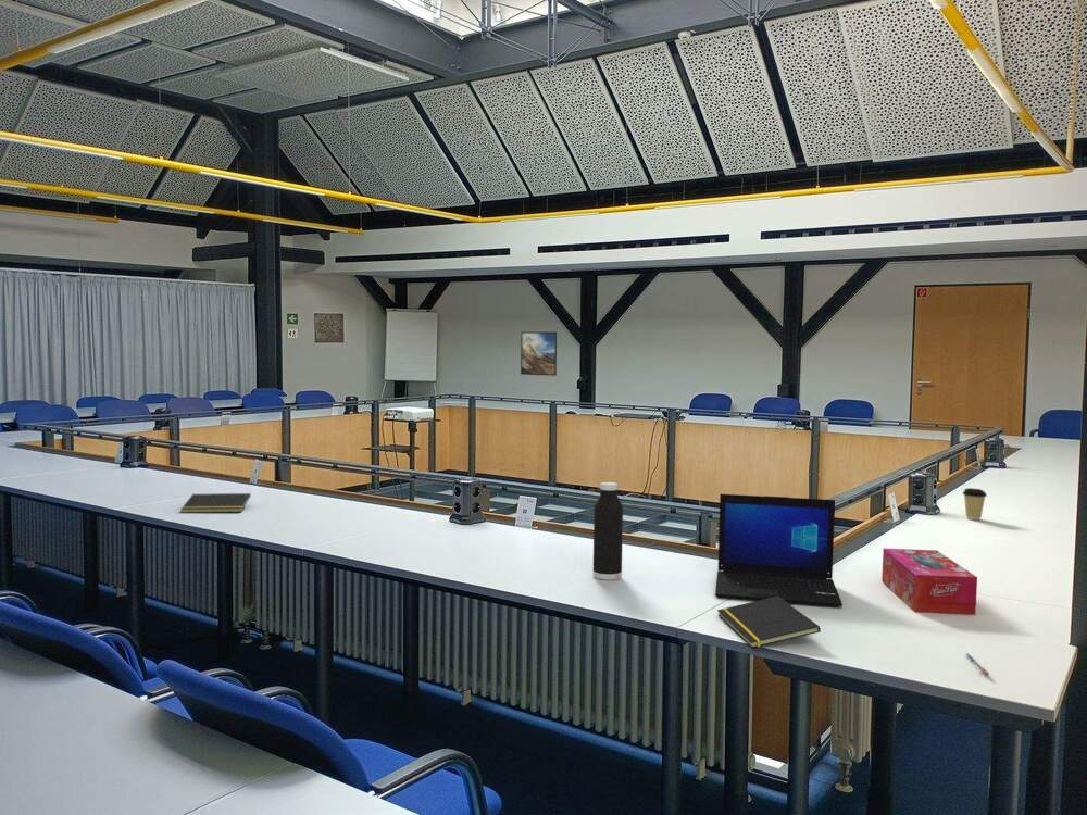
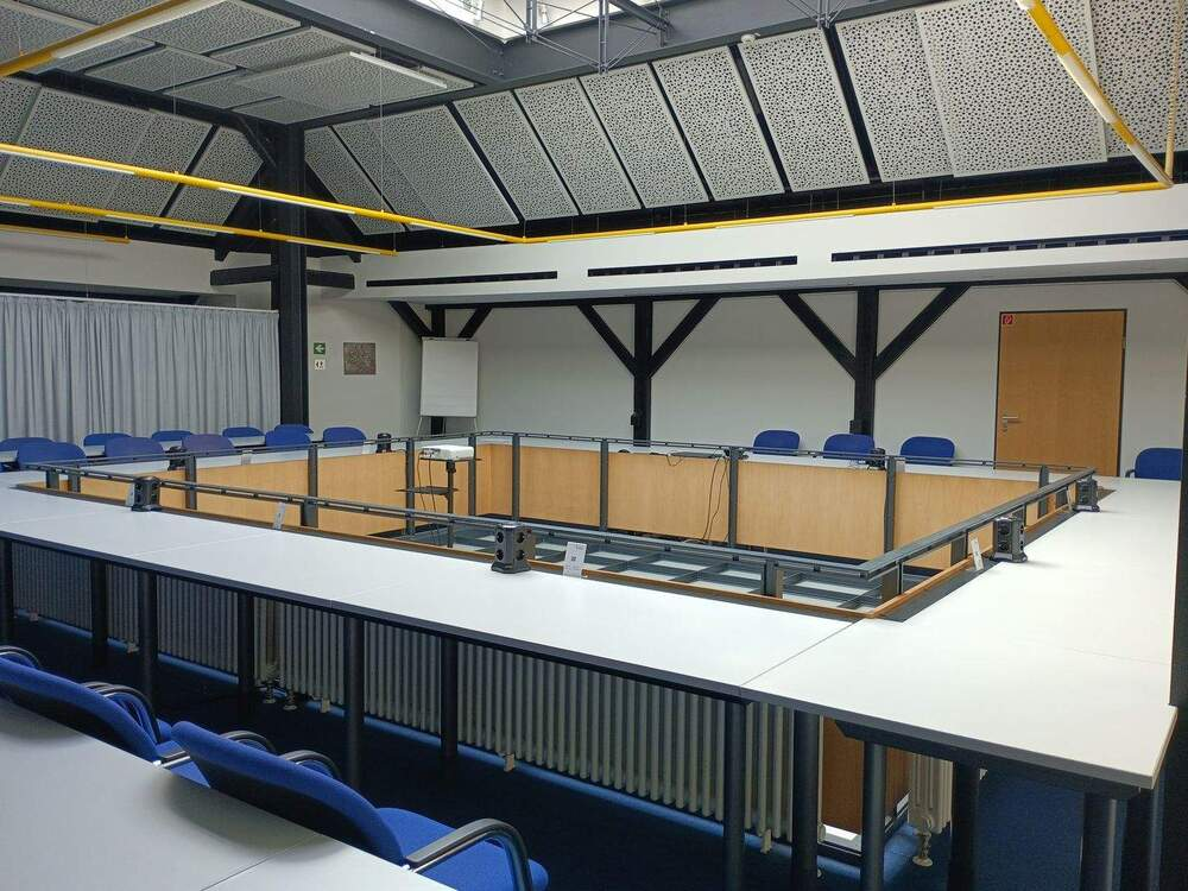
- coffee cup (974, 504)
- pen (976, 663)
- laptop (776, 547)
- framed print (538, 353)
- notepad (765, 620)
- water bottle (608, 529)
- notepad (216, 502)
- tissue box (926, 579)
